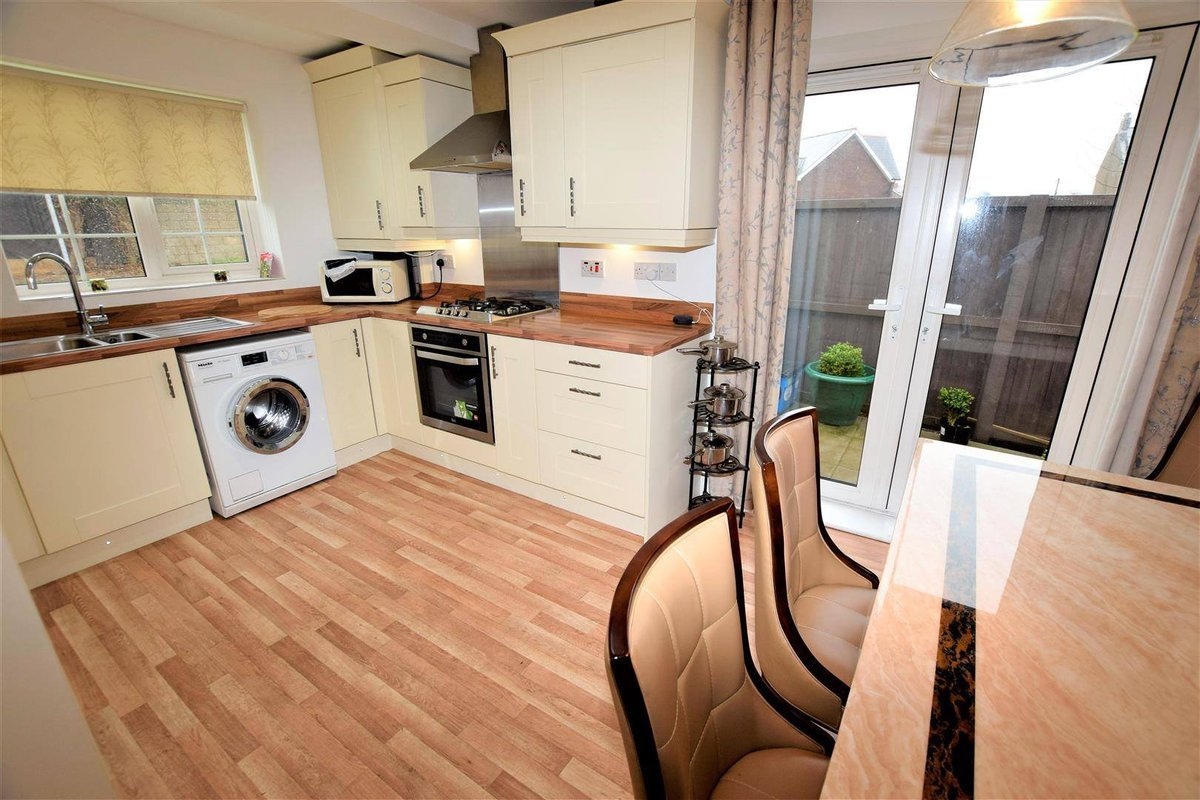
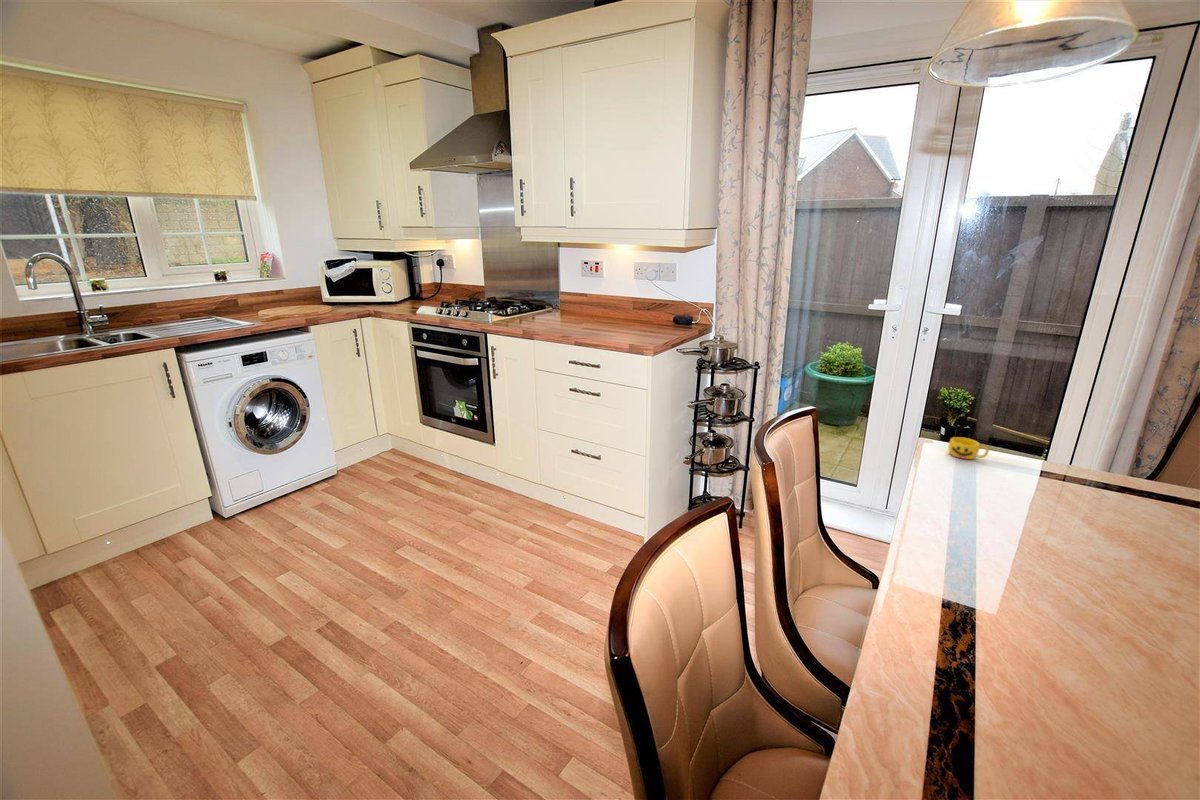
+ cup (967, 449)
